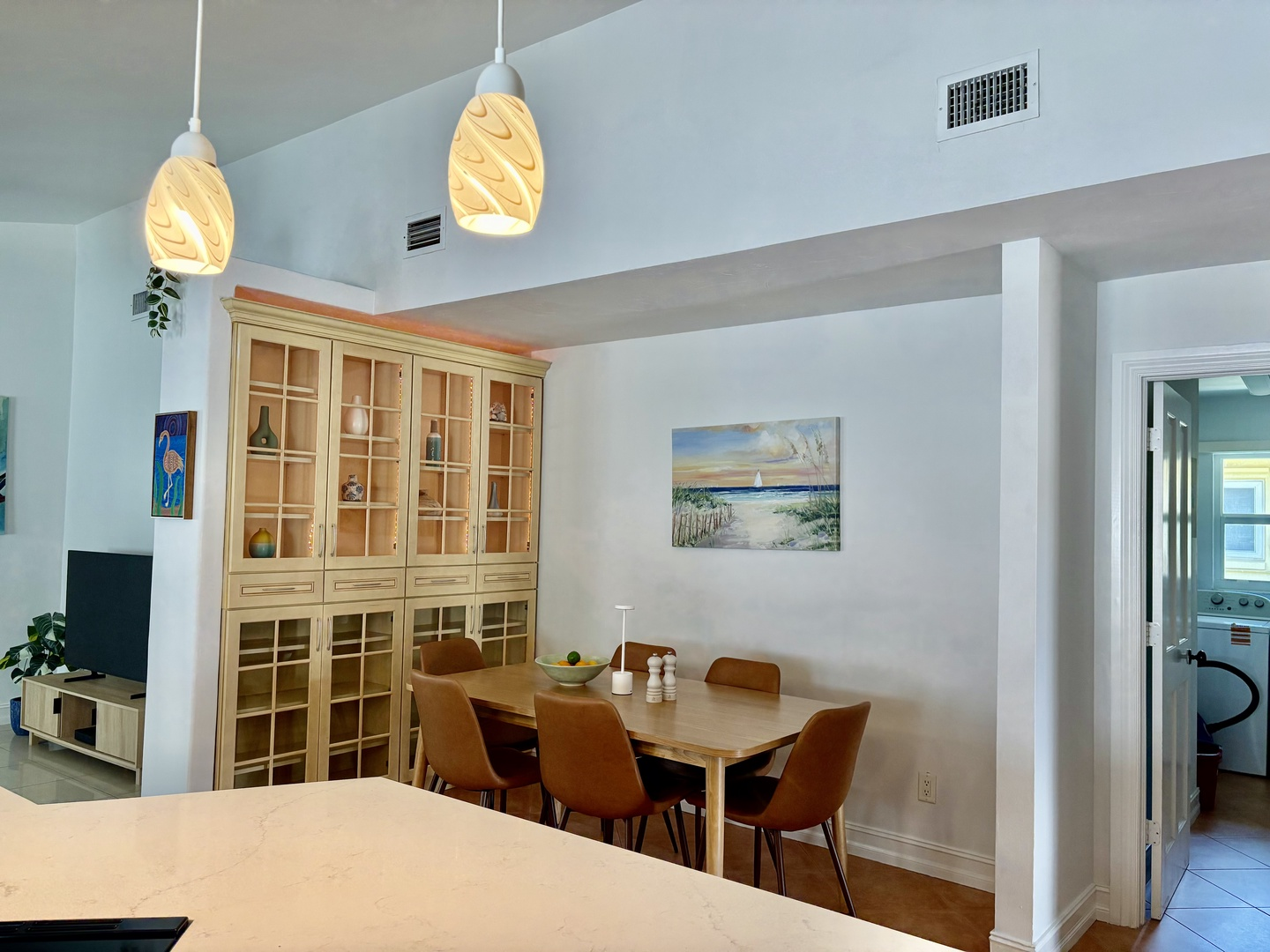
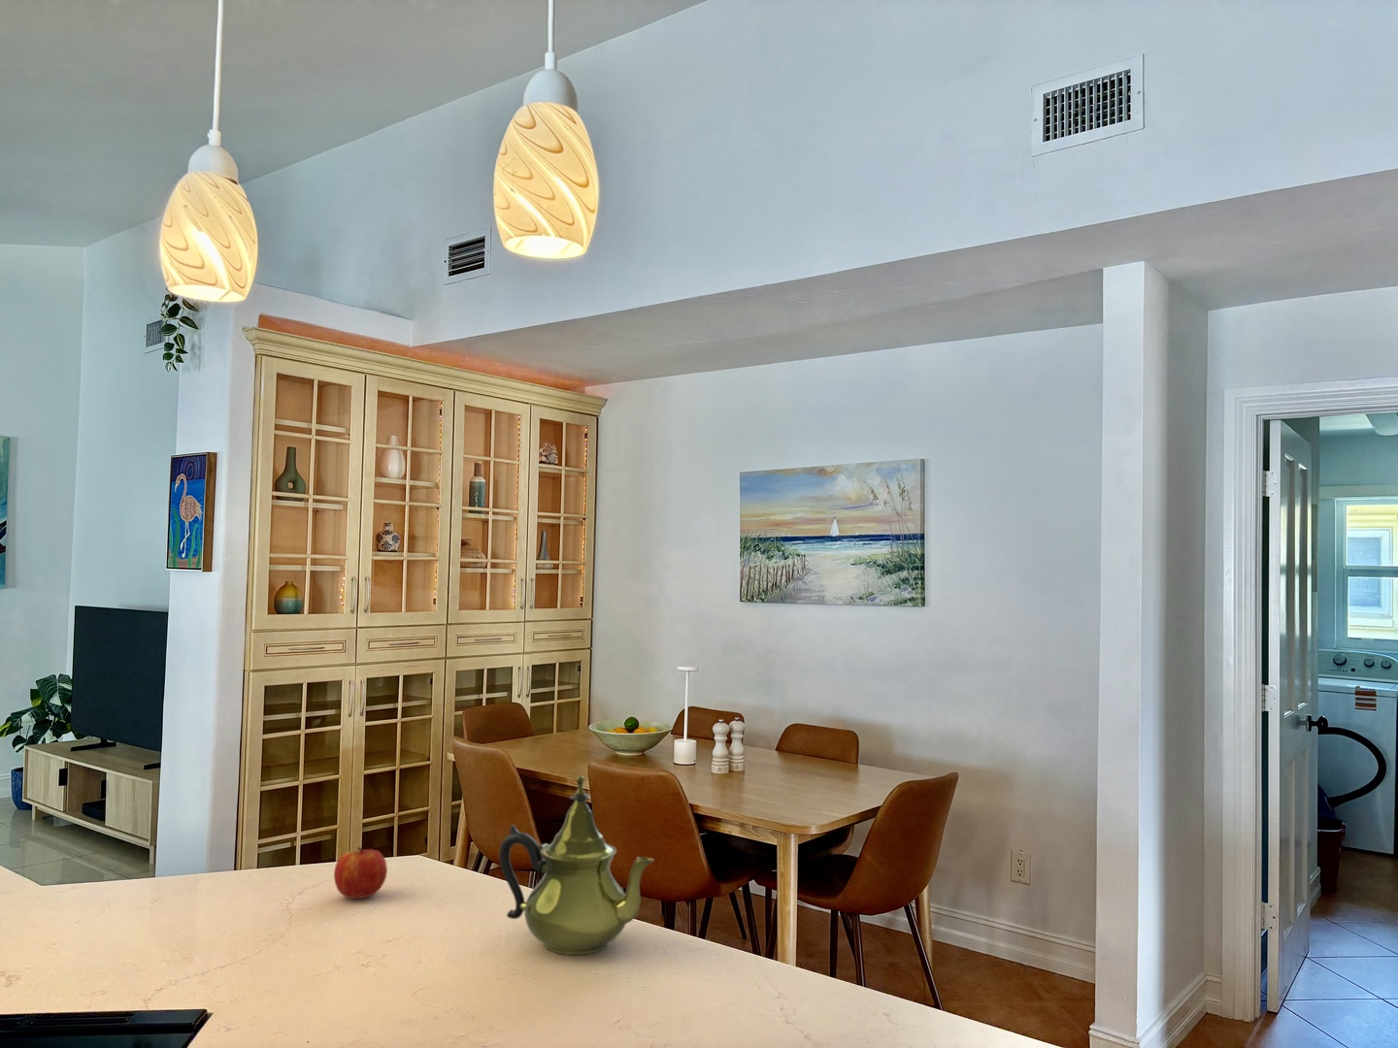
+ fruit (360, 870)
+ teapot (574, 858)
